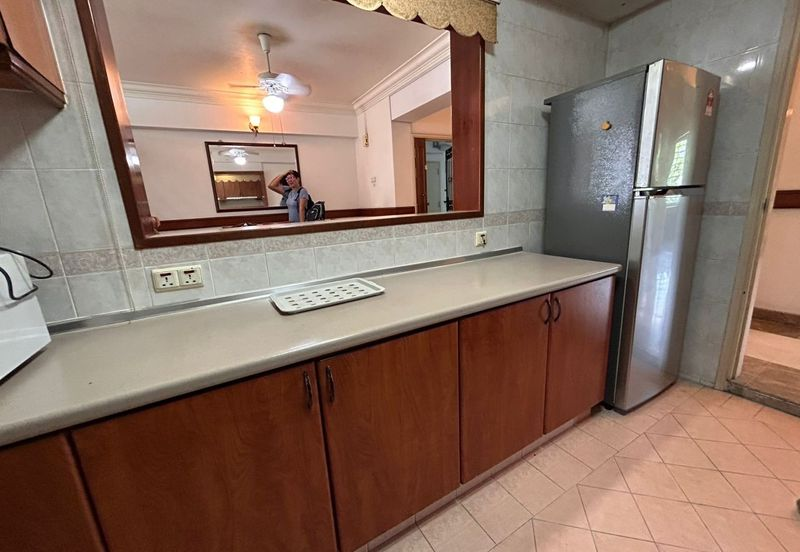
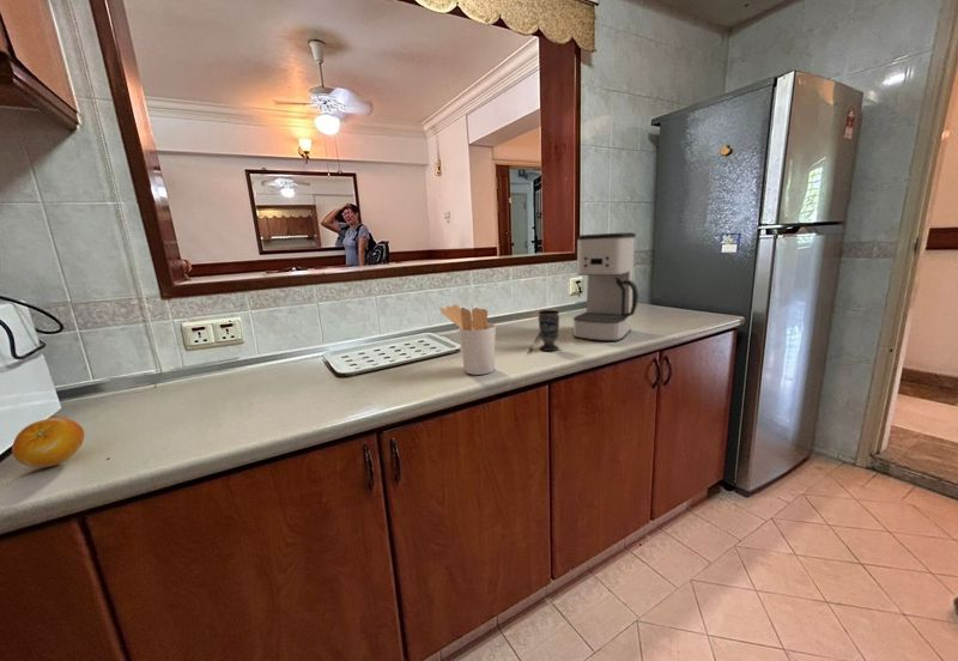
+ coffee maker (607, 285)
+ utensil holder (468, 336)
+ fruit (49, 442)
+ cup (548, 329)
